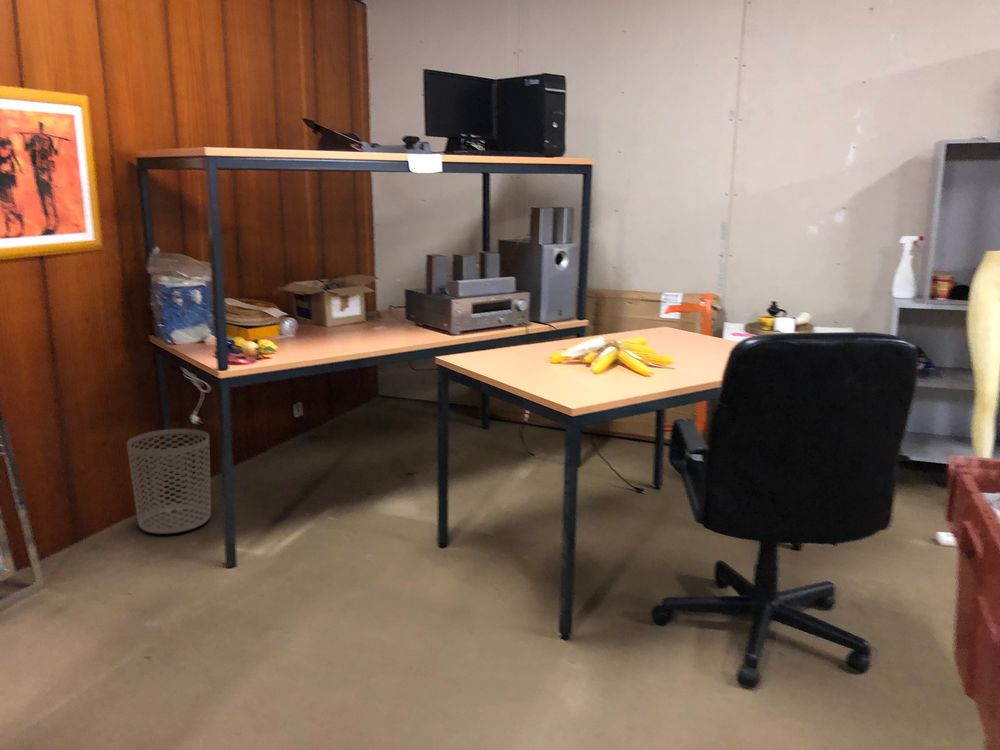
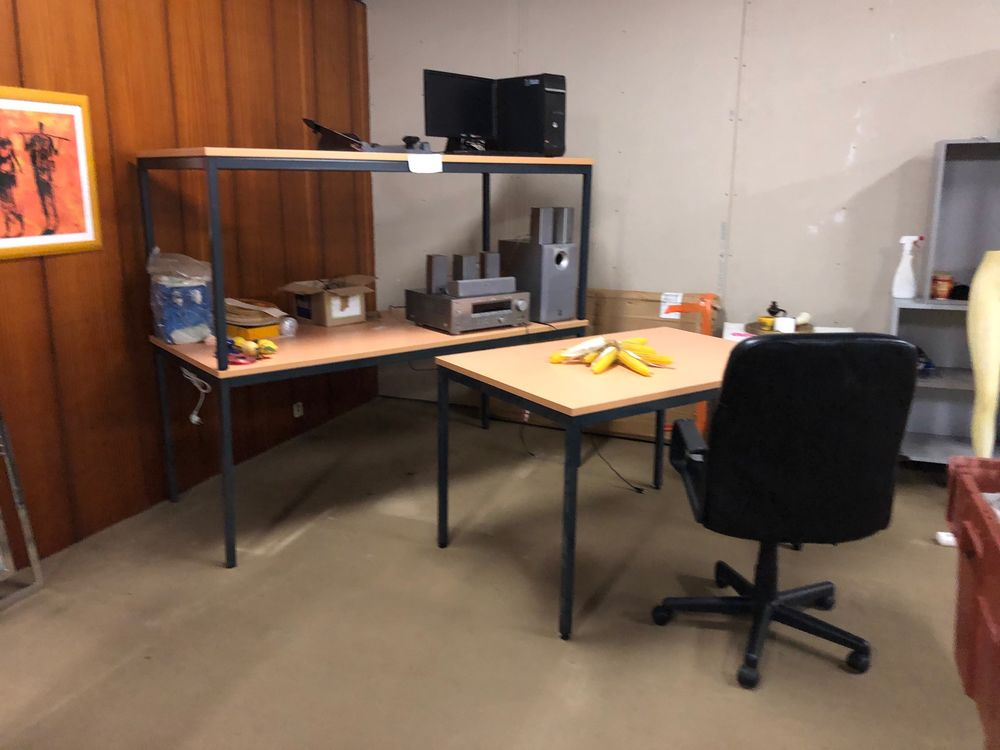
- waste bin (172, 480)
